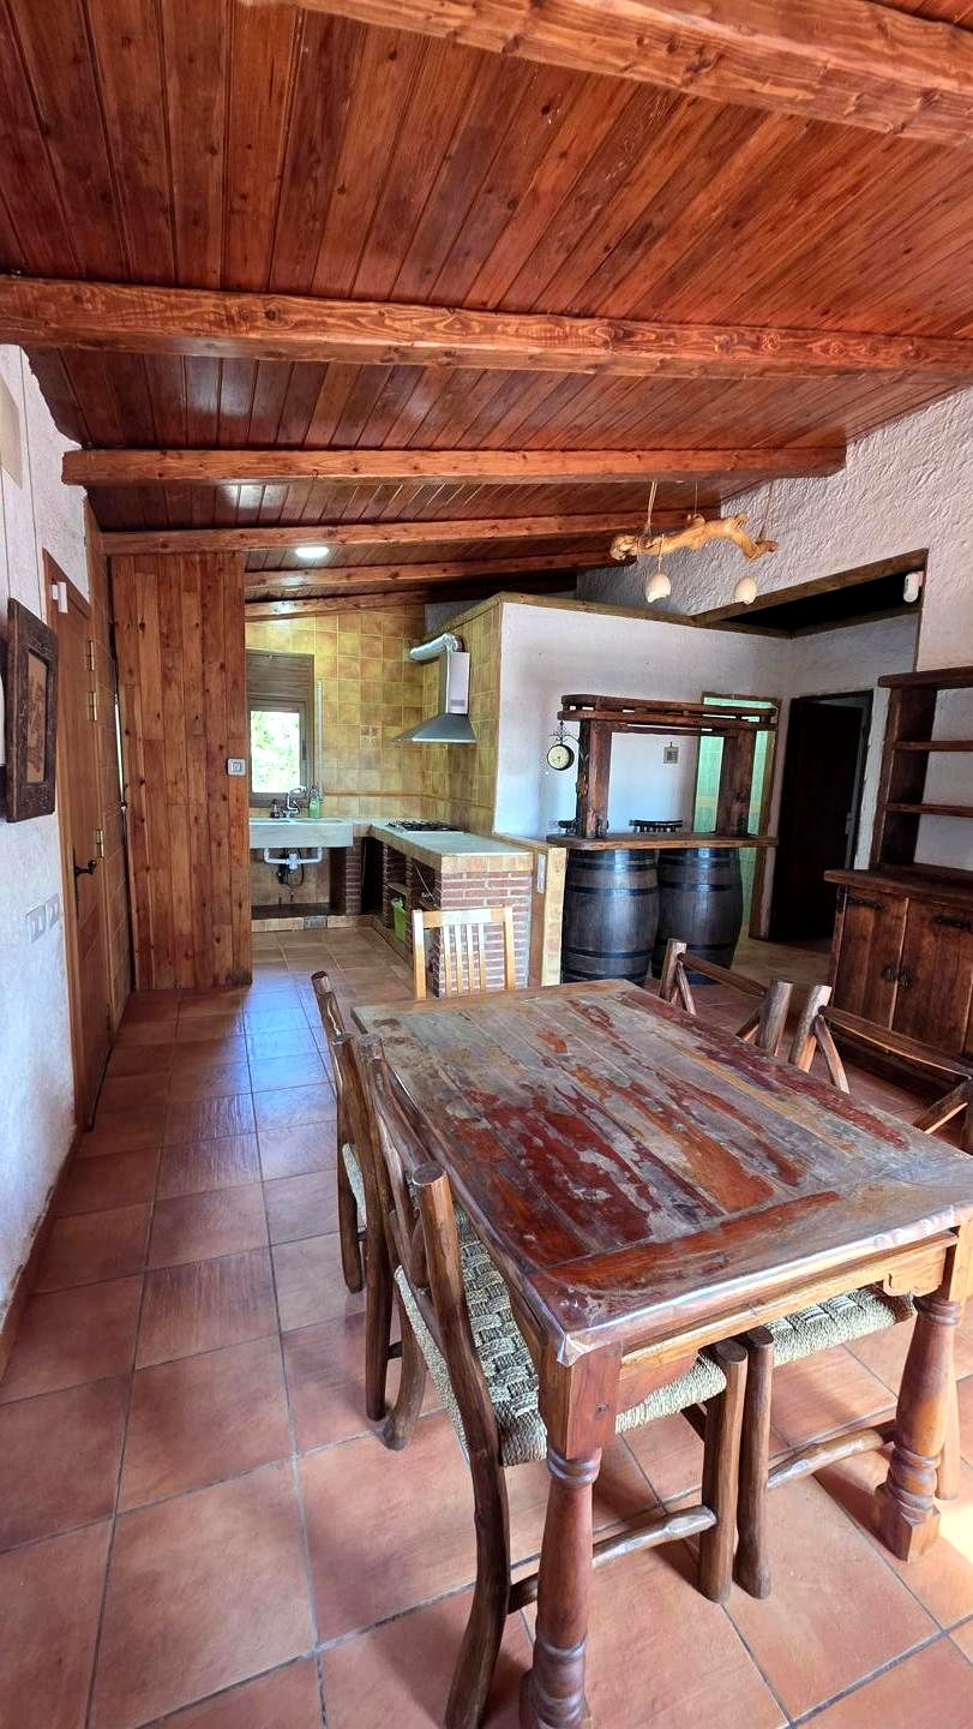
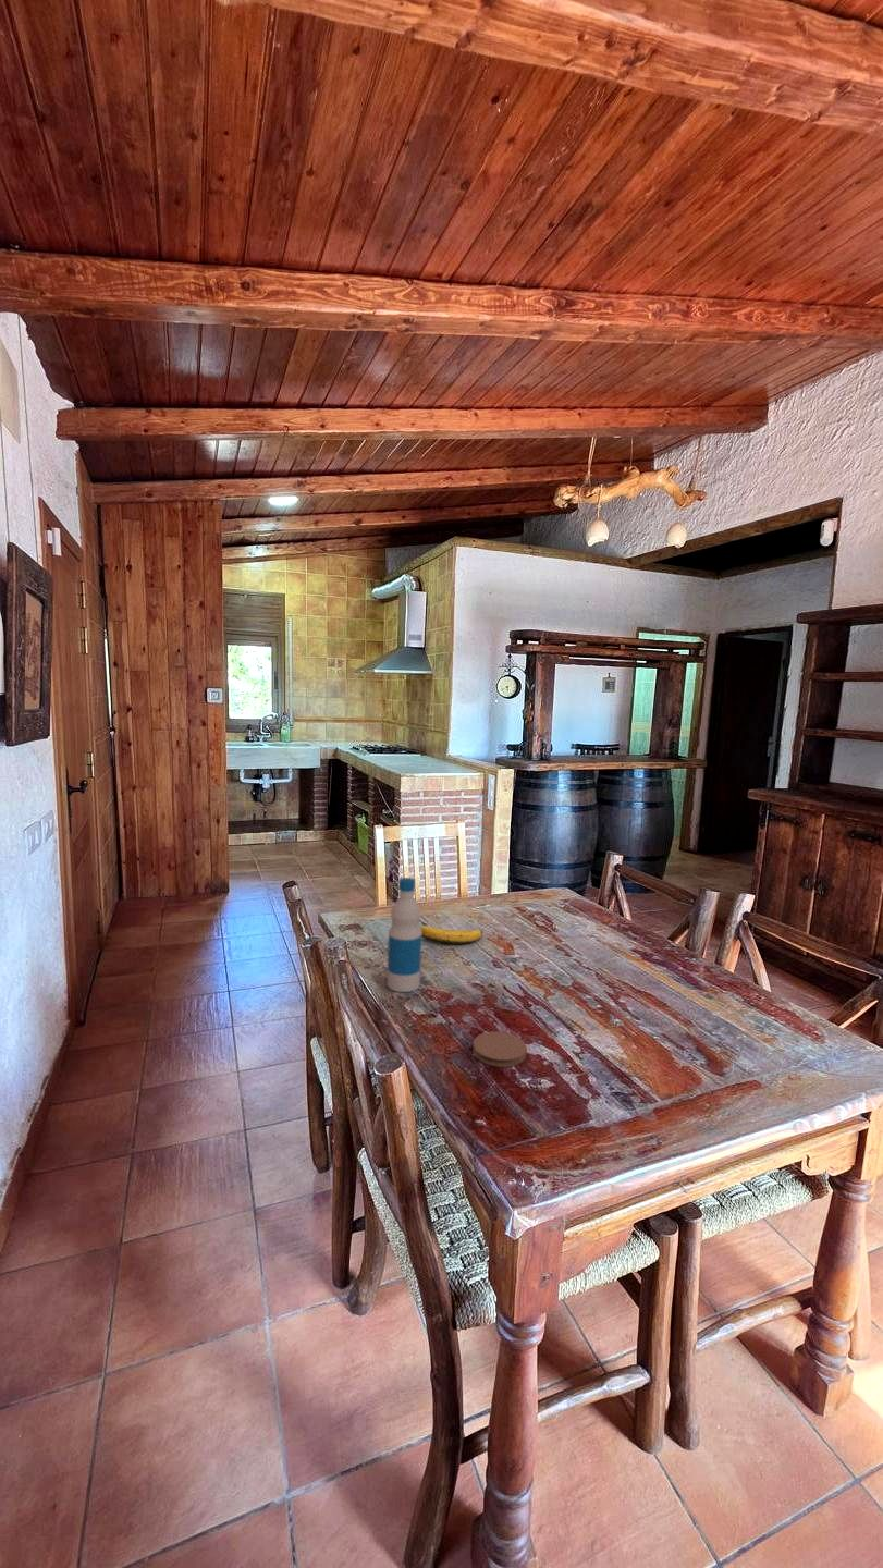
+ coaster (499, 1048)
+ bottle (405, 932)
+ banana (455, 932)
